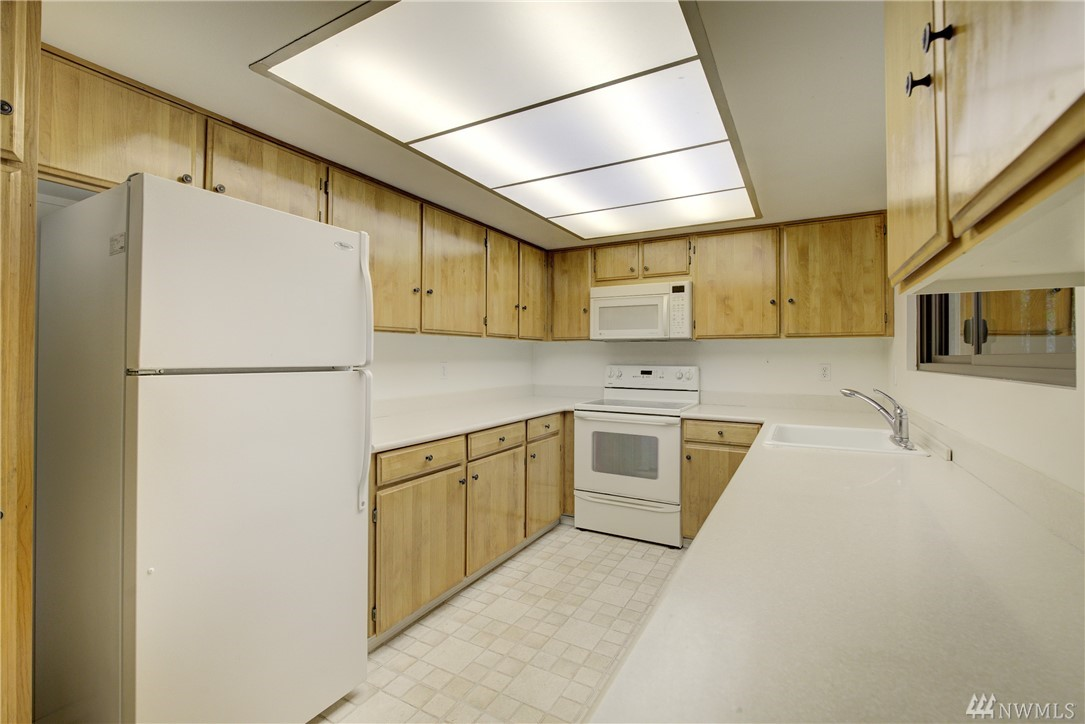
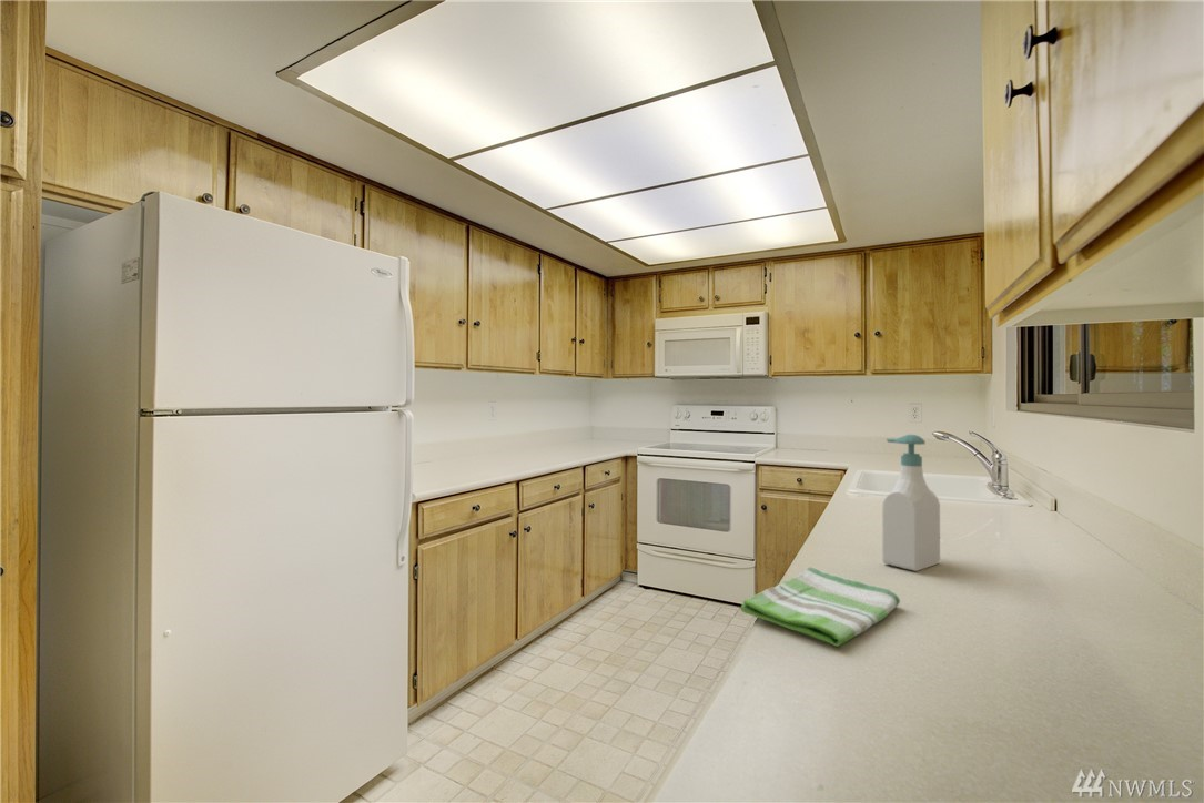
+ soap bottle (907, 498)
+ dish towel (821, 600)
